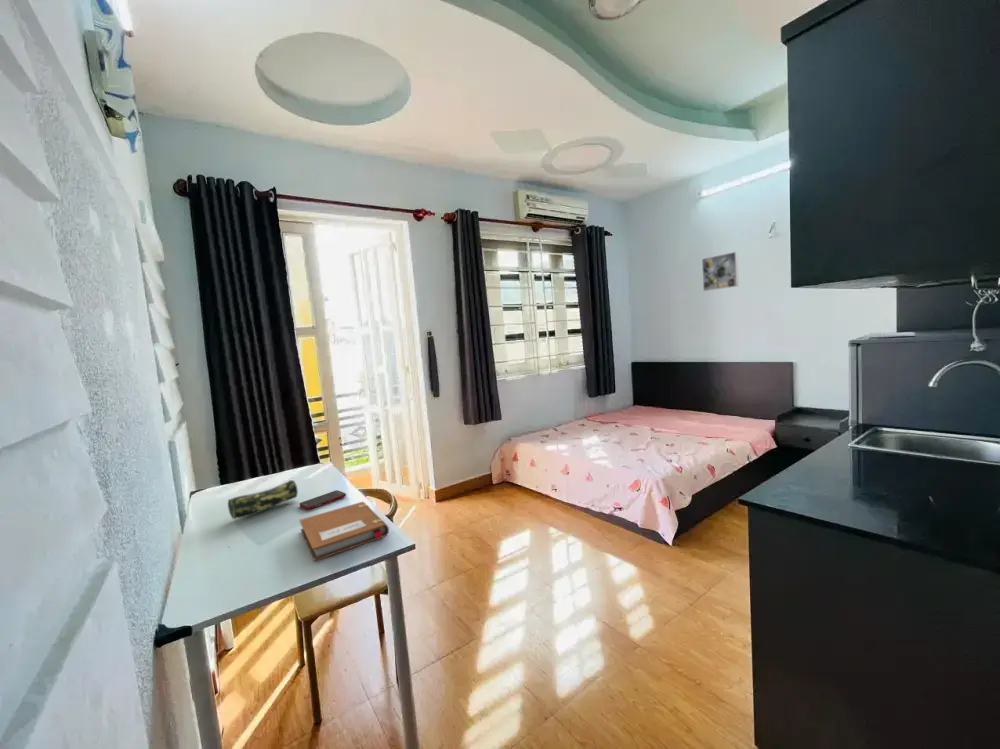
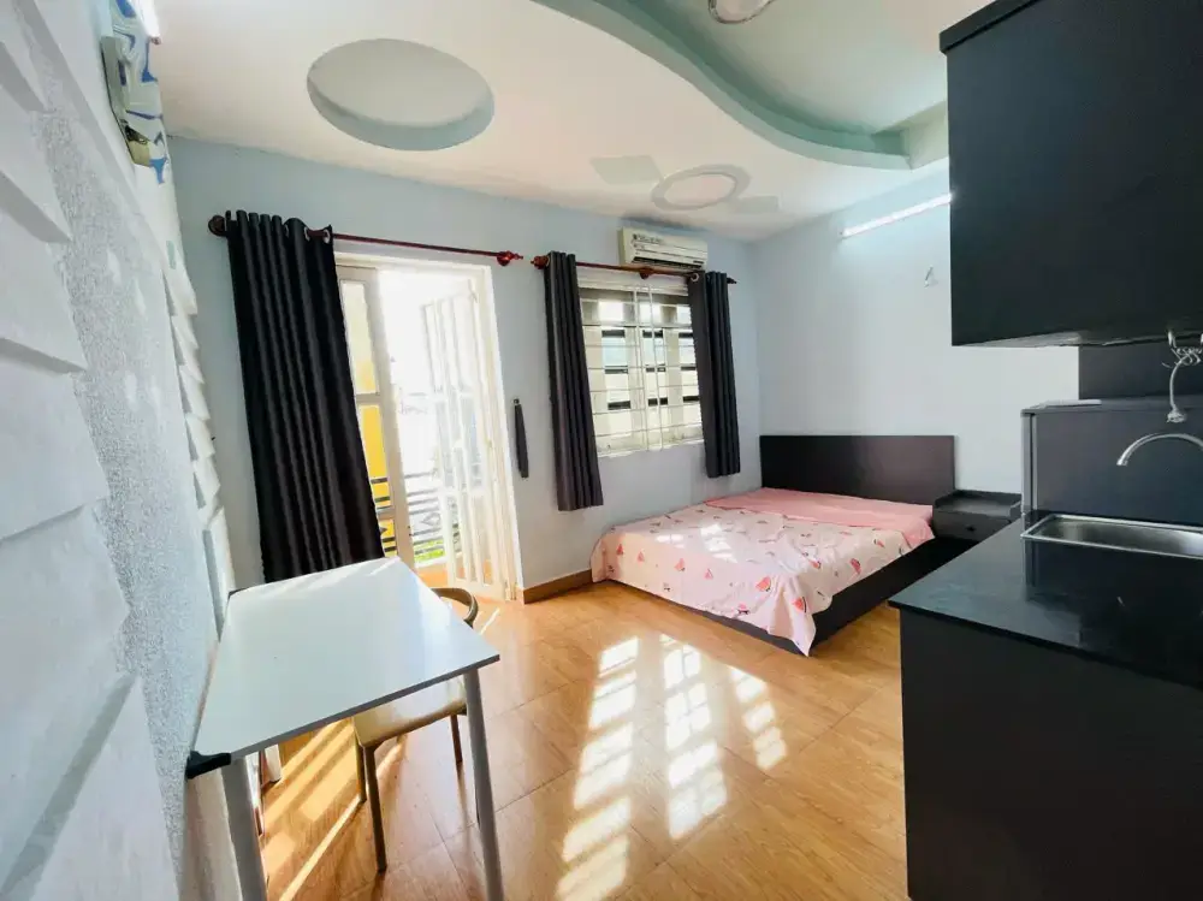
- notebook (343, 527)
- cell phone (323, 499)
- pencil case (265, 498)
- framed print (719, 272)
